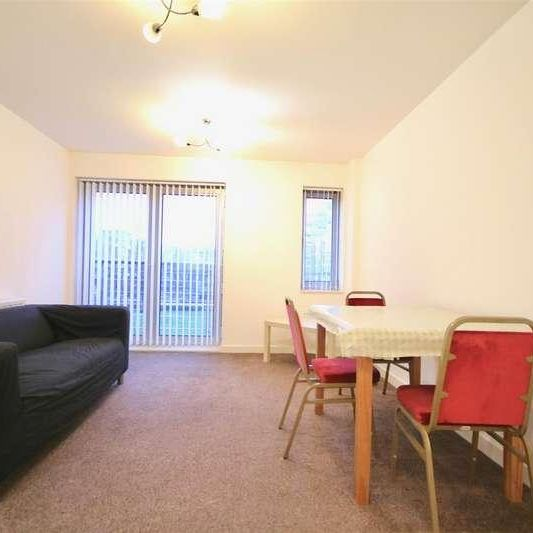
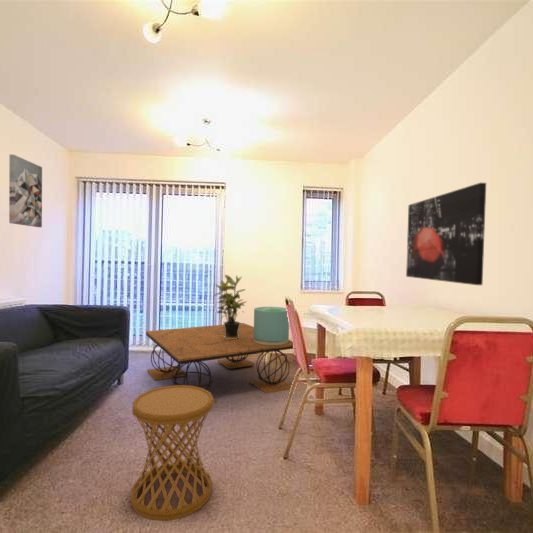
+ wall art (26, 193)
+ decorative container (271, 324)
+ coffee table (217, 358)
+ side table (174, 444)
+ potted plant (229, 306)
+ wall art (439, 238)
